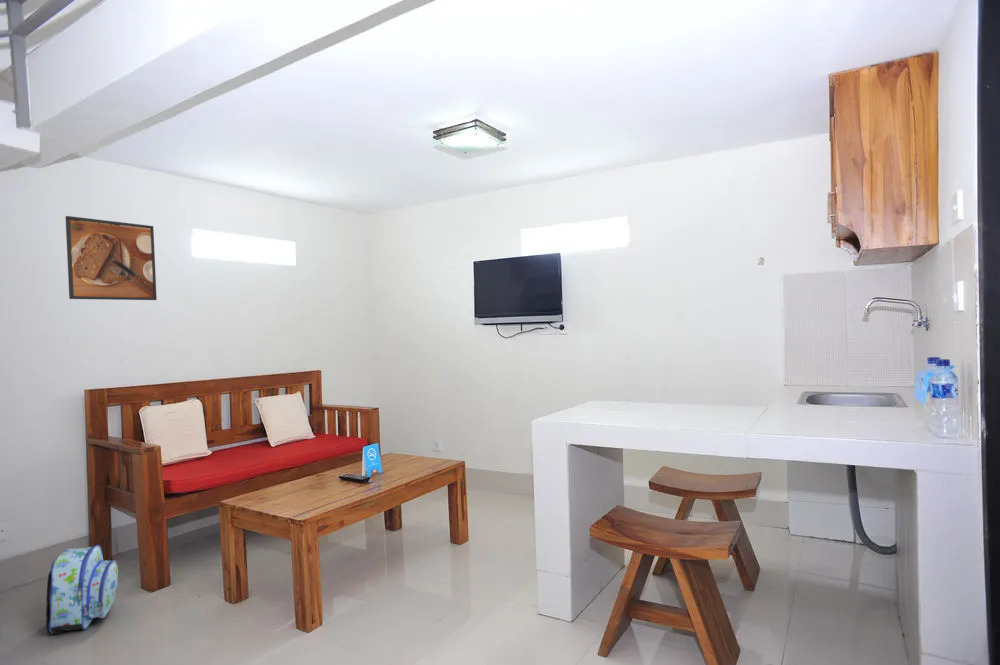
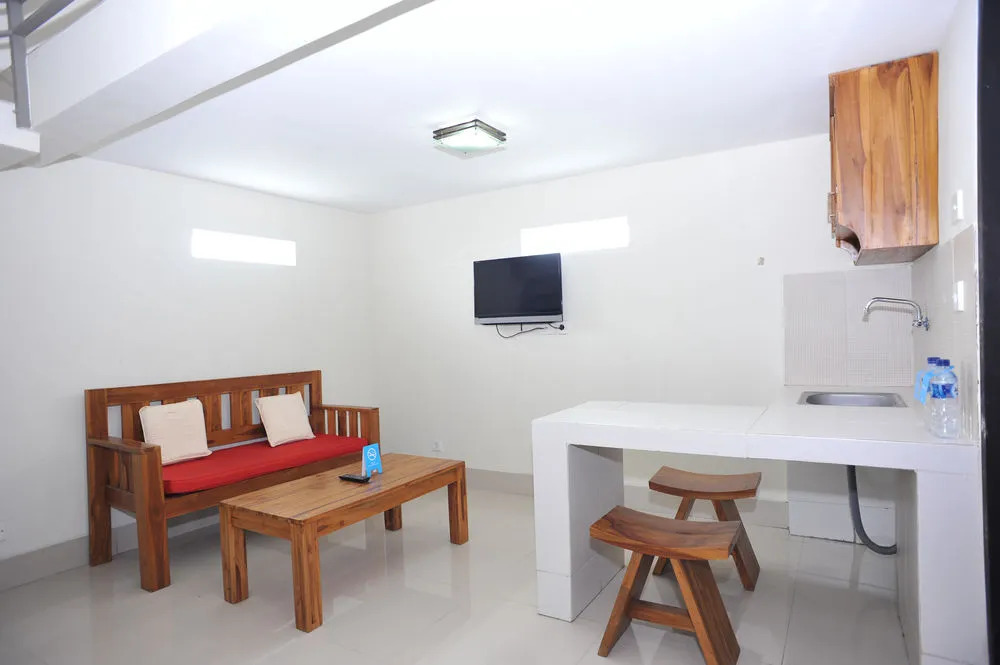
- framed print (113, 260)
- backpack (84, 584)
